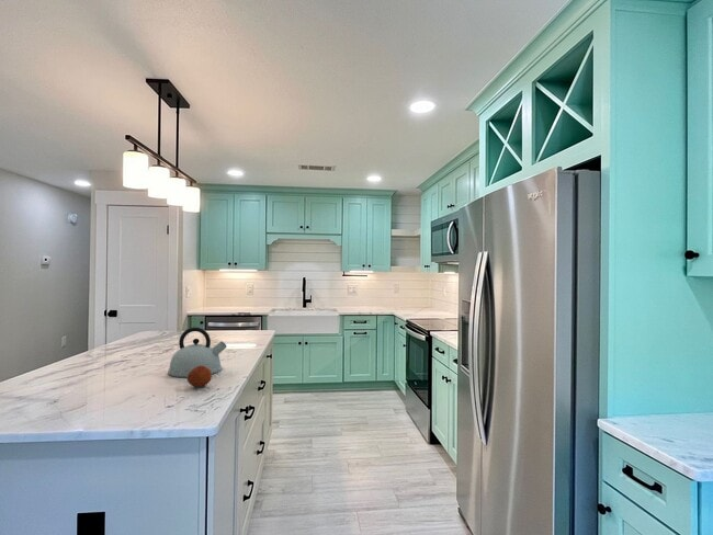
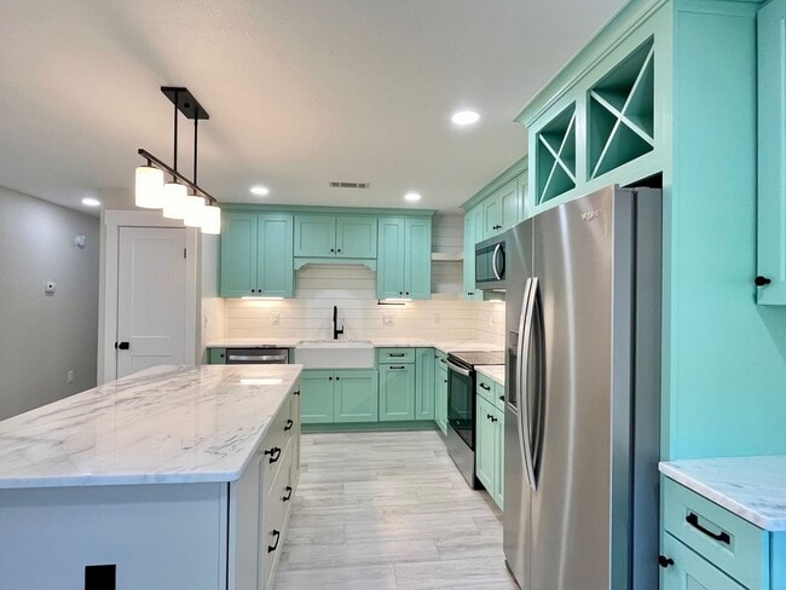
- fruit (199, 375)
- kettle (197, 349)
